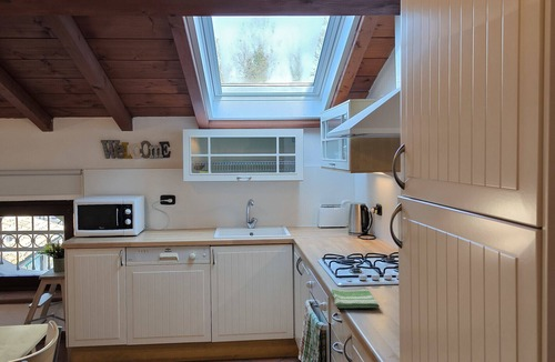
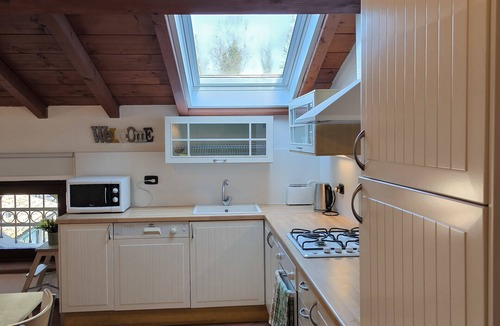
- dish towel (353, 296)
